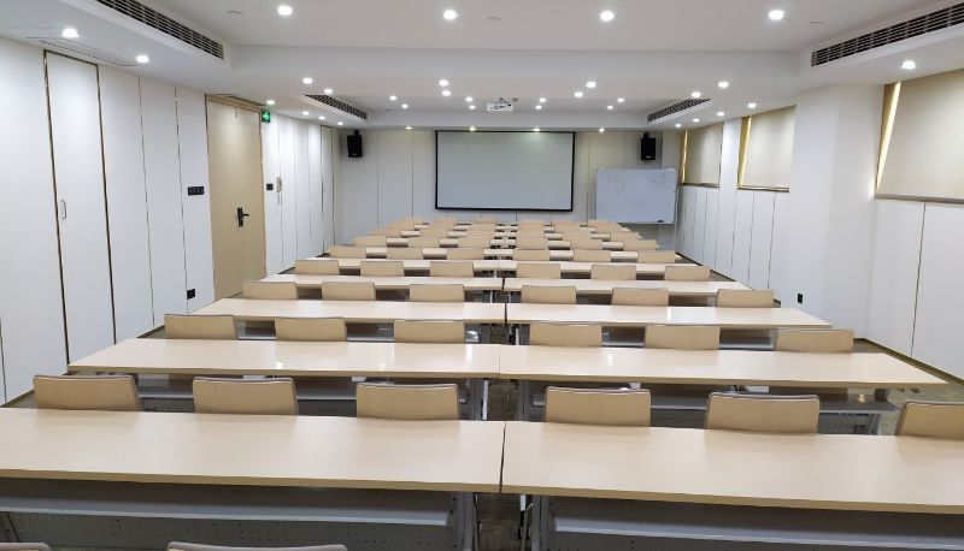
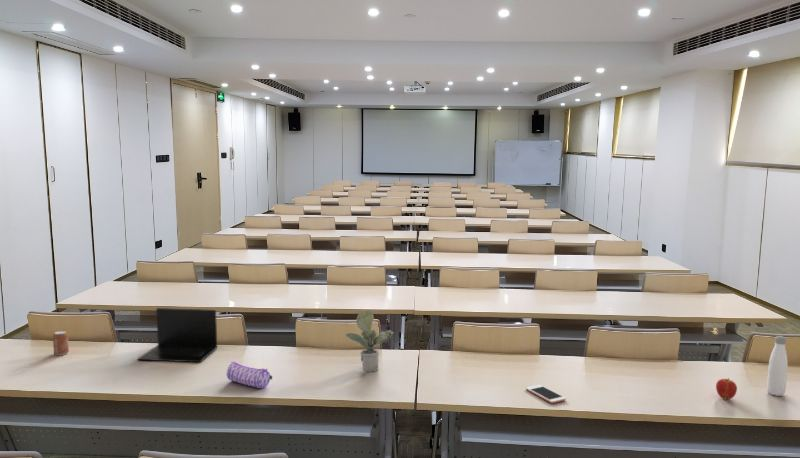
+ water bottle (778, 365)
+ pencil case (248, 374)
+ potted plant (369, 338)
+ laptop (177, 334)
+ cell phone (545, 393)
+ can (60, 342)
+ apple (726, 387)
